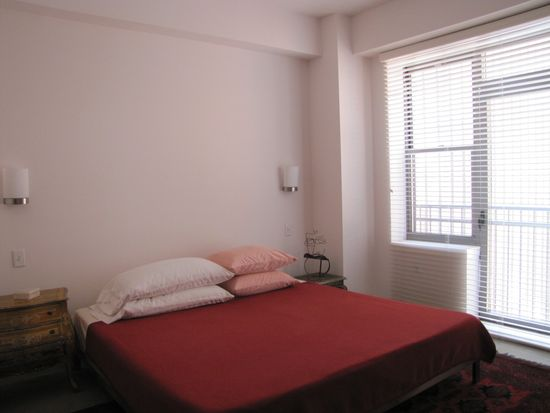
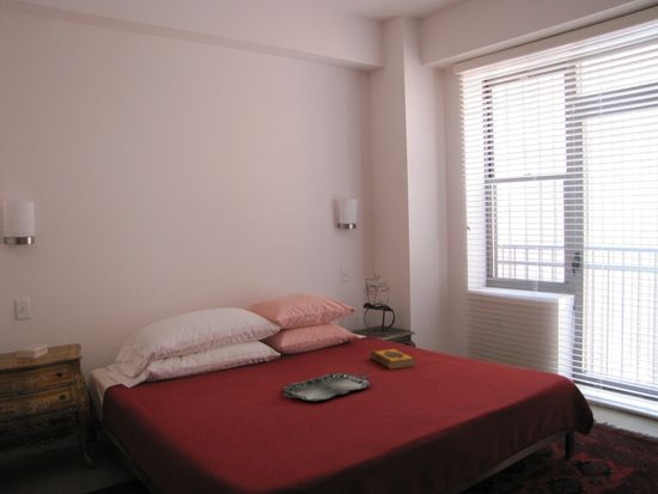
+ hardback book (391, 359)
+ serving tray (327, 385)
